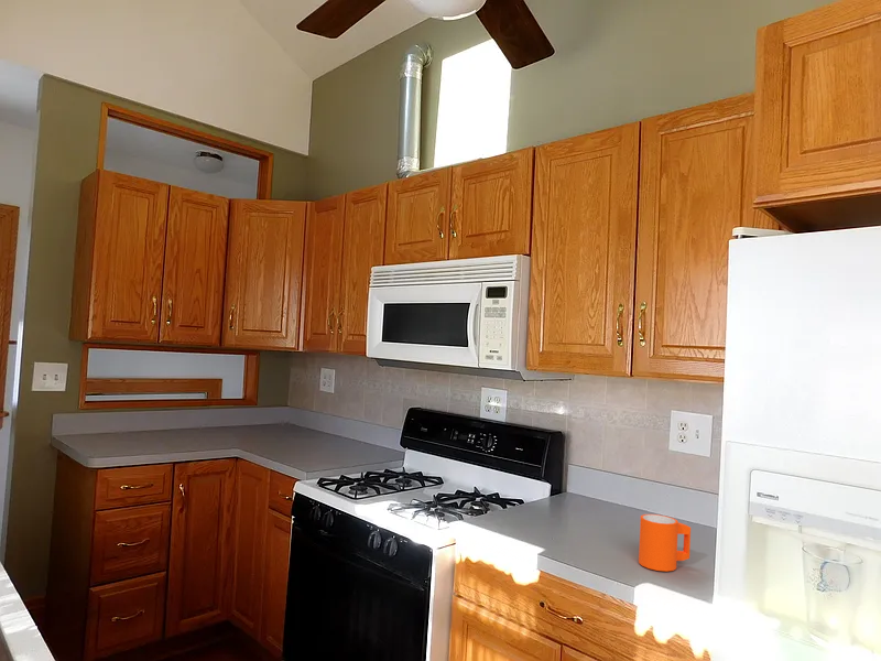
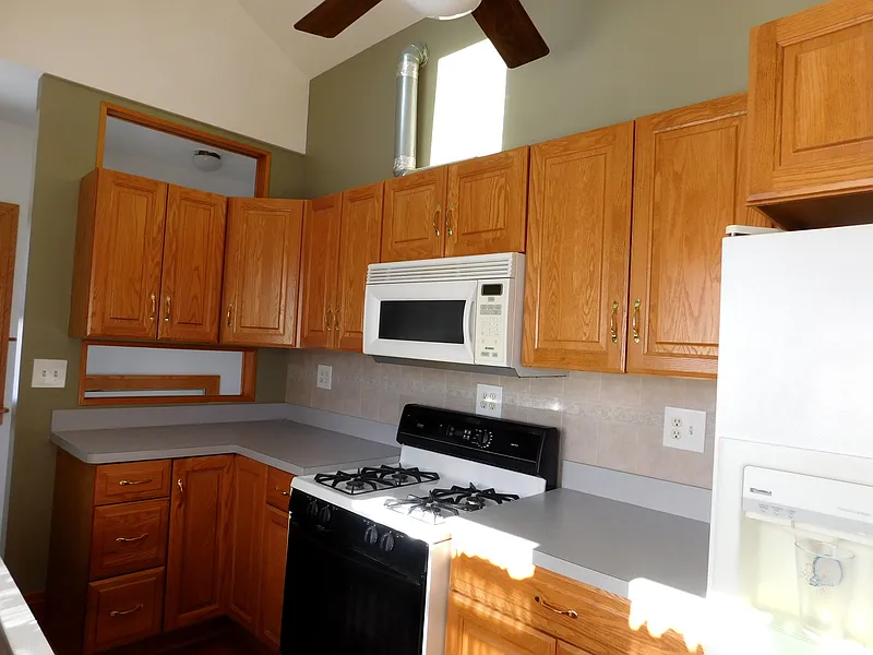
- mug (662, 541)
